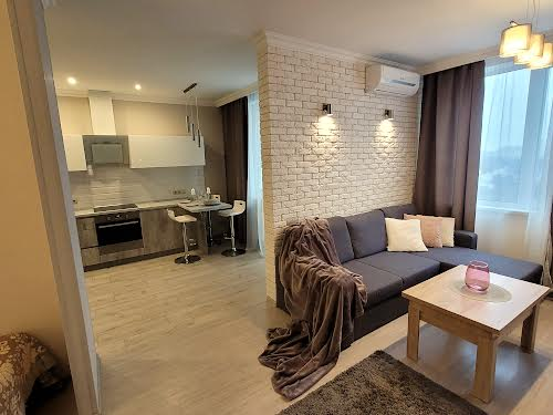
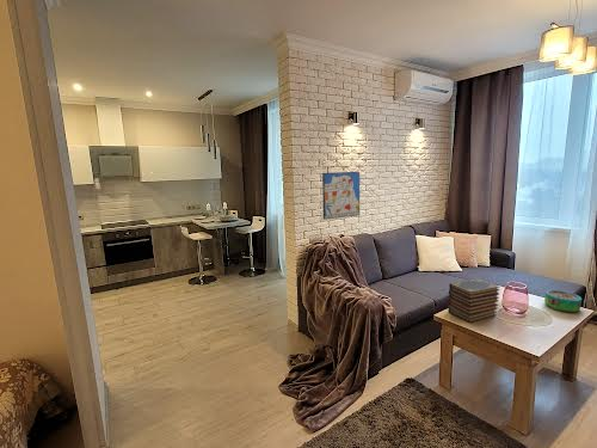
+ wall art (341, 195)
+ decorative bowl (562, 300)
+ book stack (473, 299)
